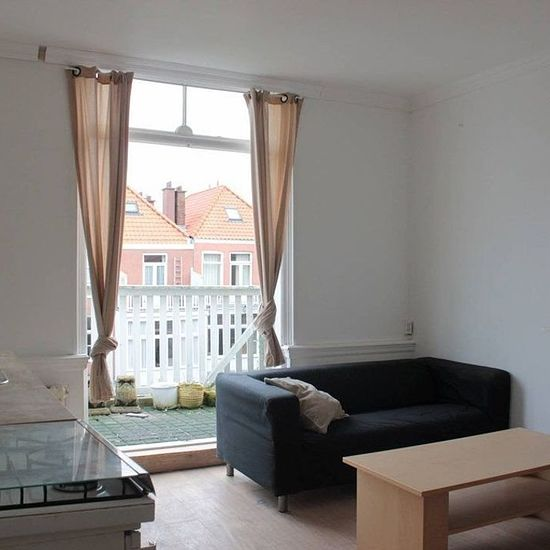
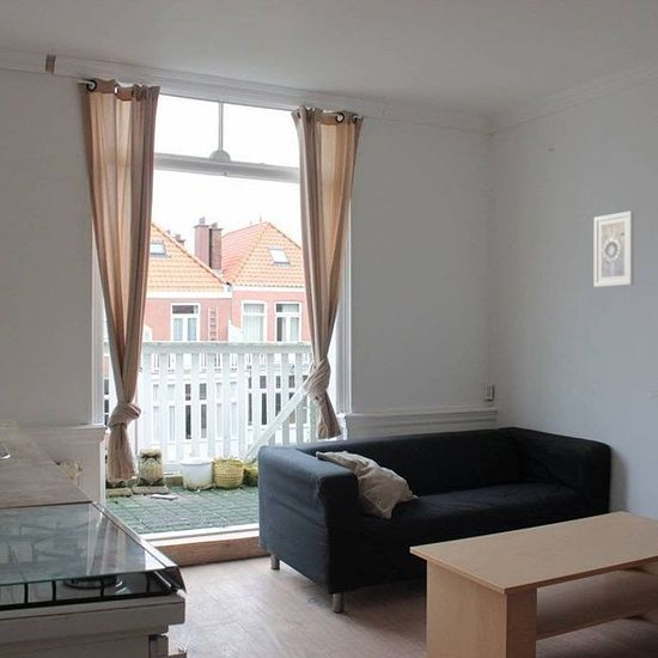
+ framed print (613, 250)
